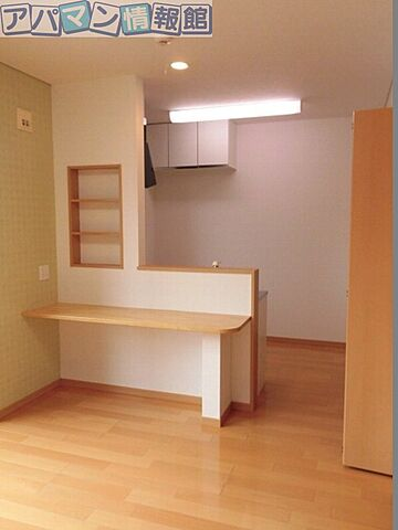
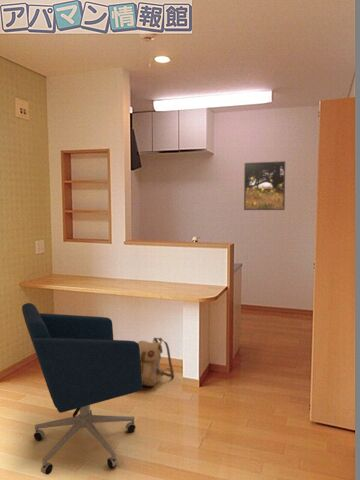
+ office chair (80, 376)
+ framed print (264, 186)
+ backpack (152, 359)
